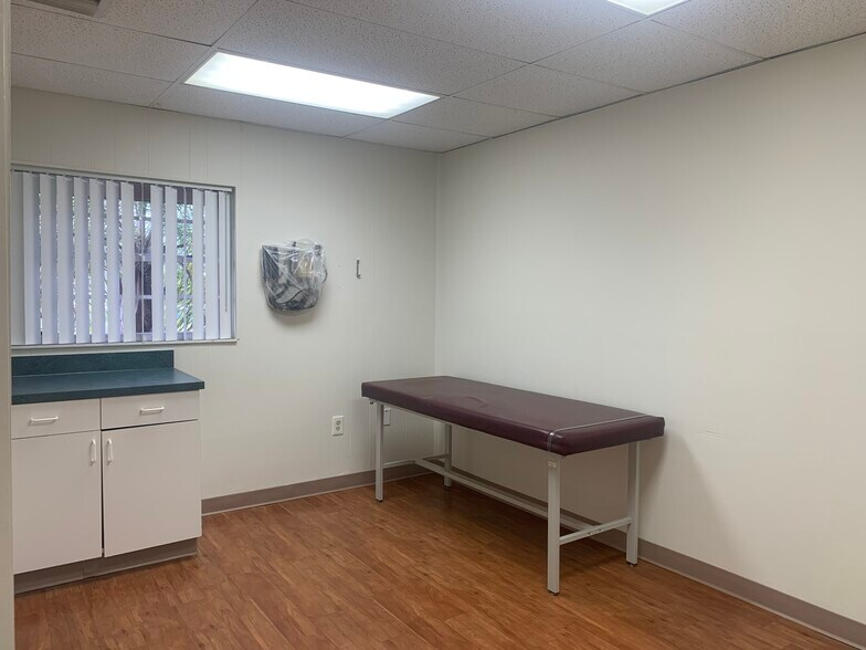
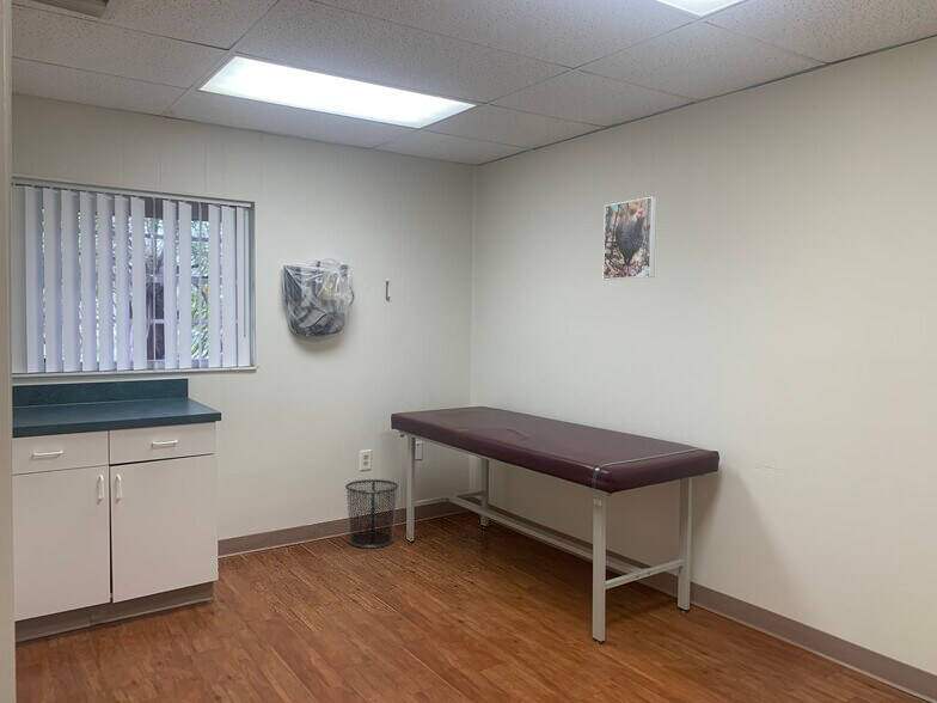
+ waste bin (370, 513)
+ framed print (629, 239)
